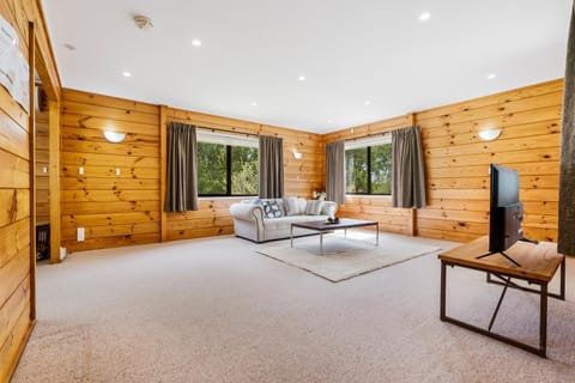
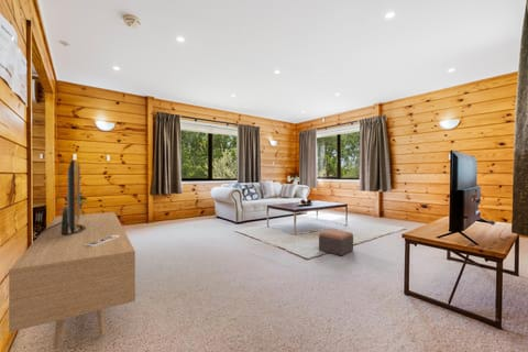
+ footstool (336, 241)
+ media console (81, 227)
